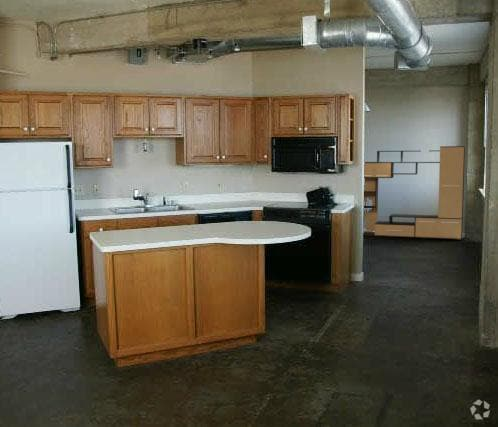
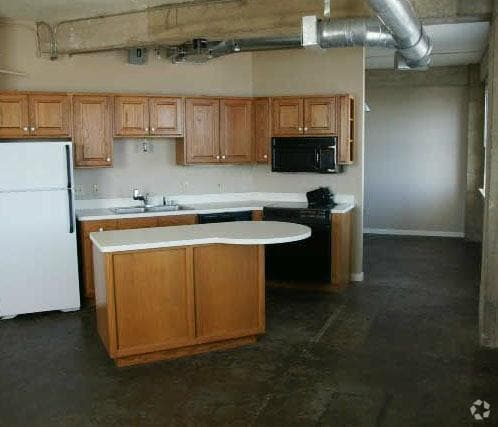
- media console (408, 174)
